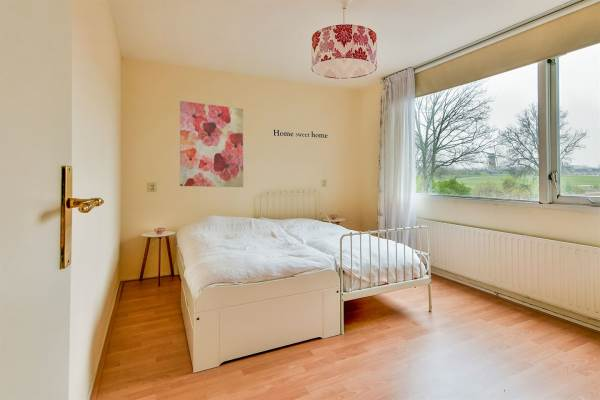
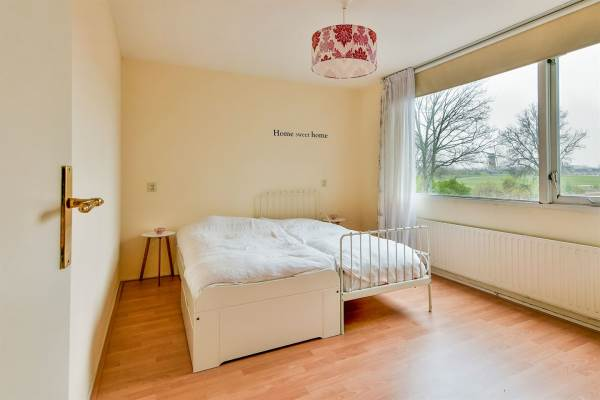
- wall art (212, 145)
